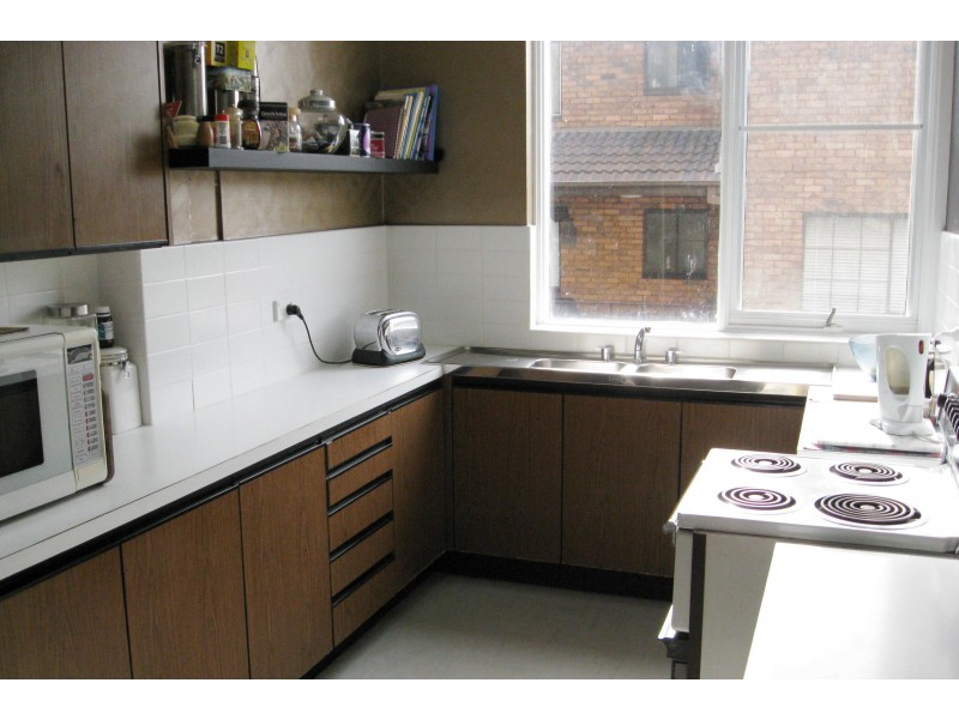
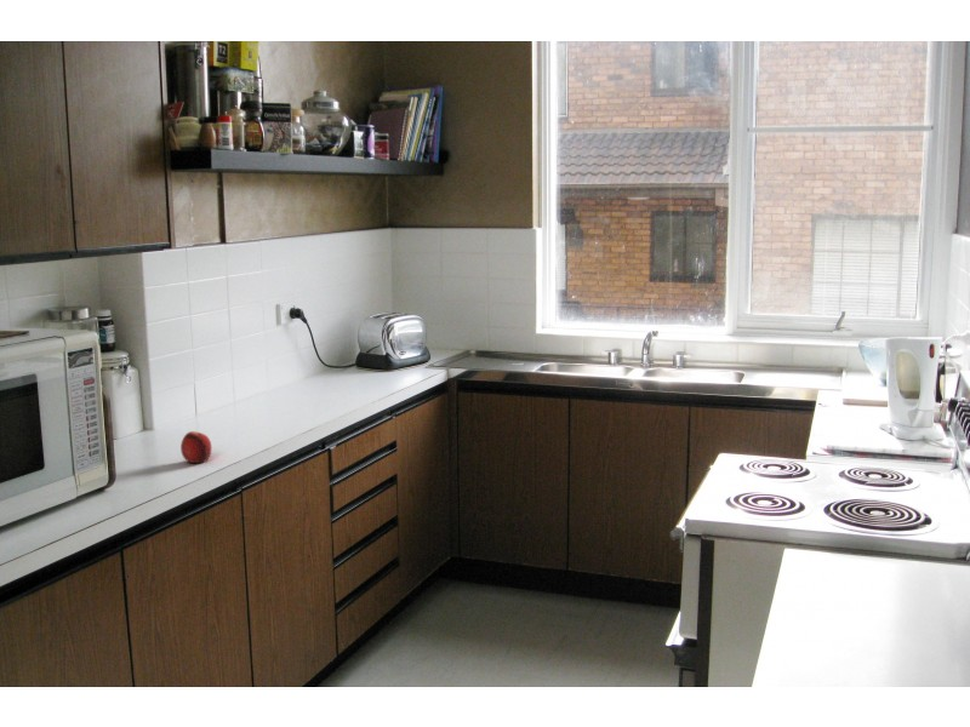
+ fruit (195, 446)
